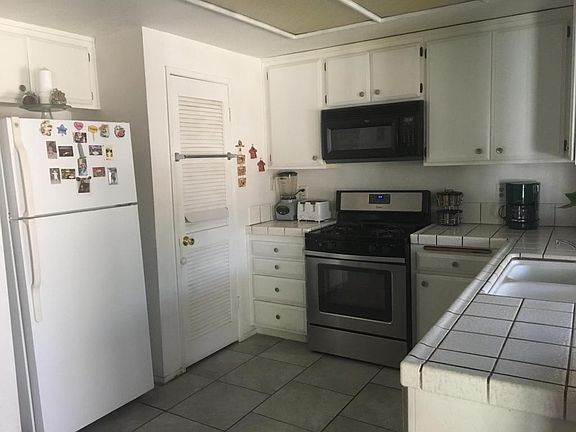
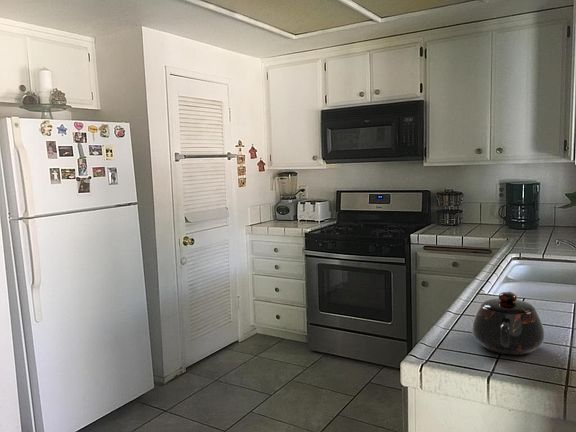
+ teapot (507, 318)
